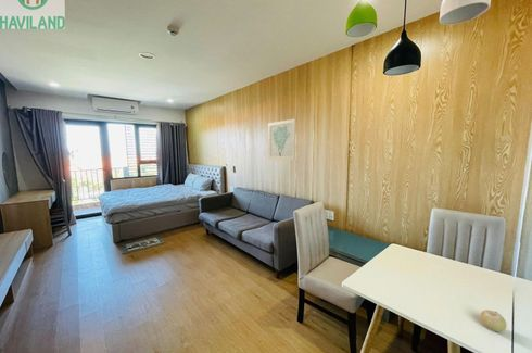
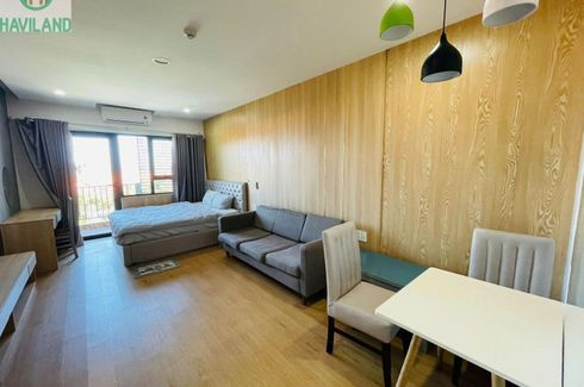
- fruit (493, 318)
- wall art (280, 140)
